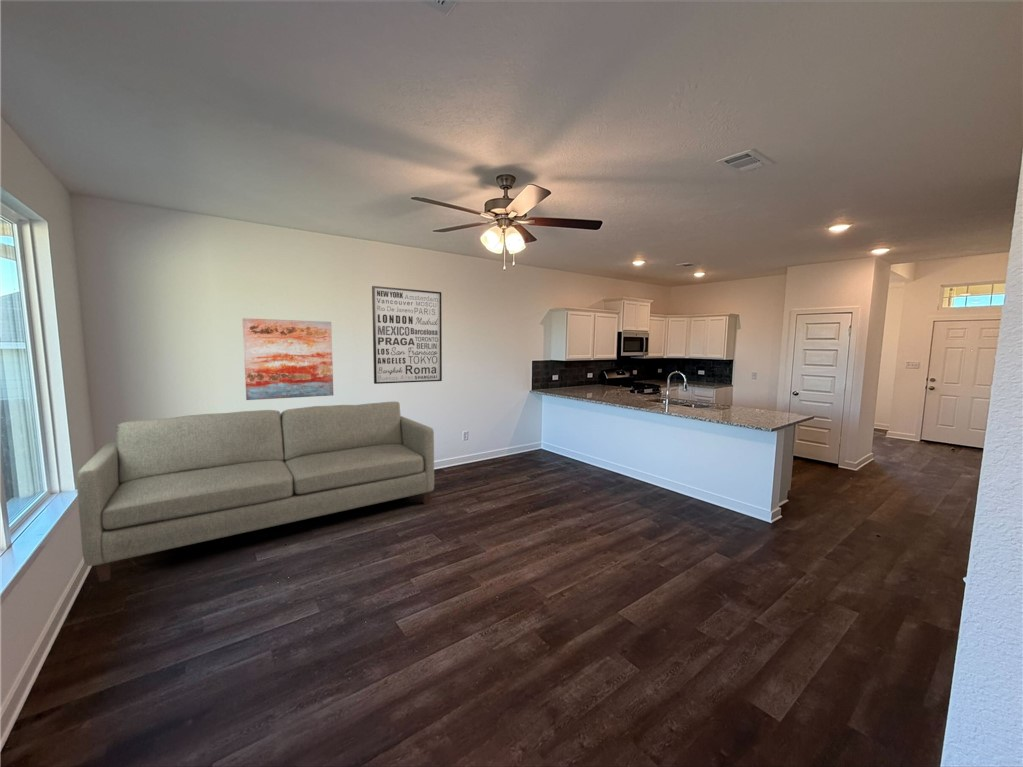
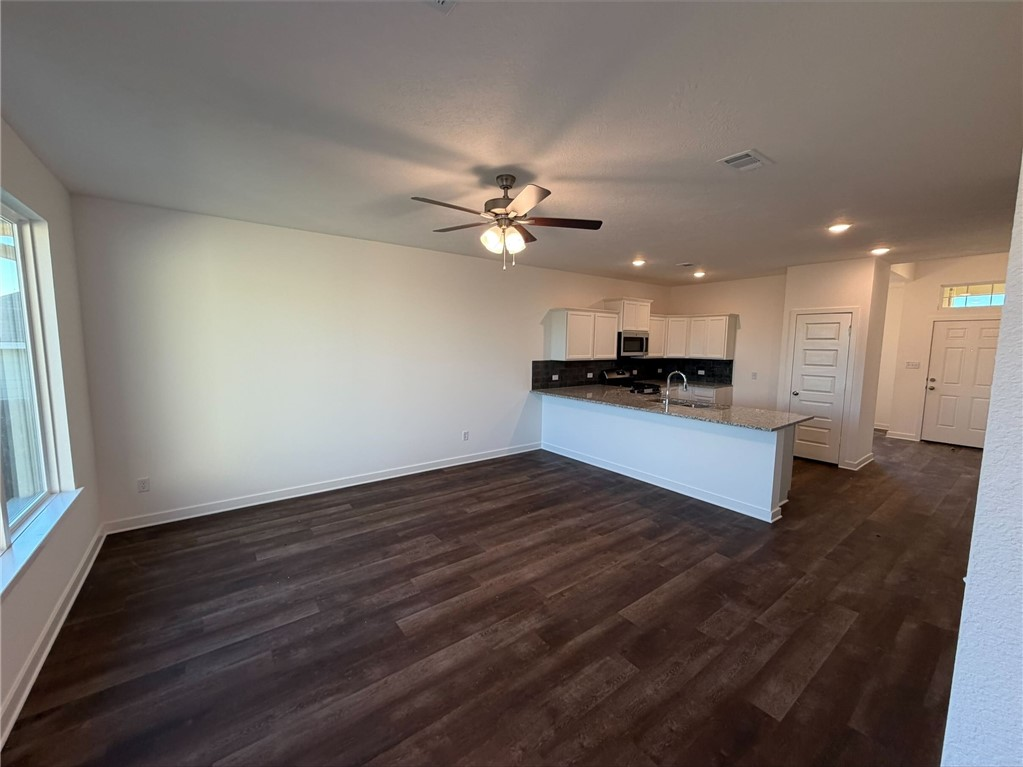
- sofa (287, 465)
- wall art (290, 359)
- wall art (408, 336)
